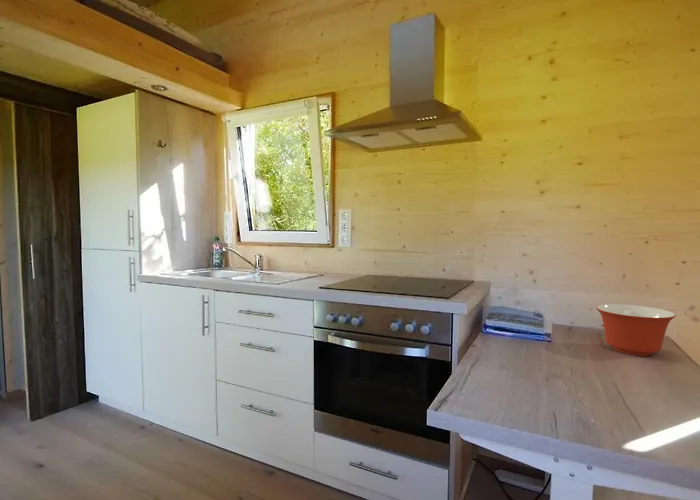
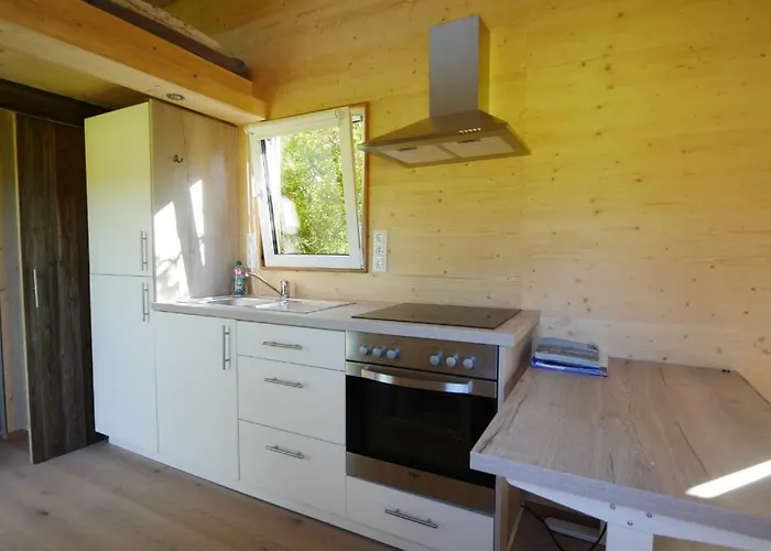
- mixing bowl (633, 330)
